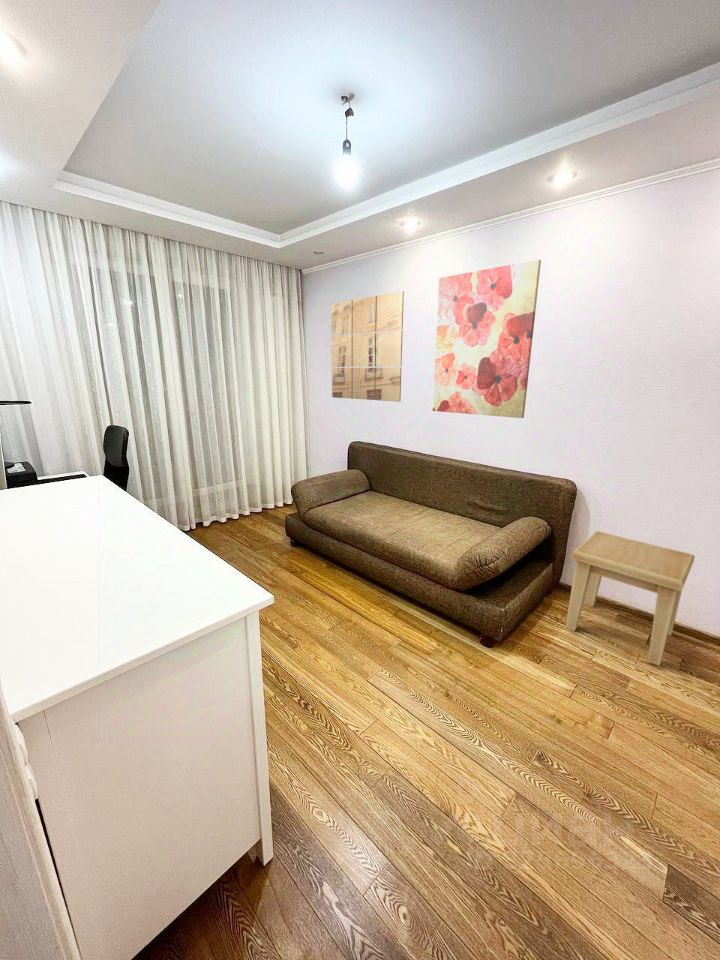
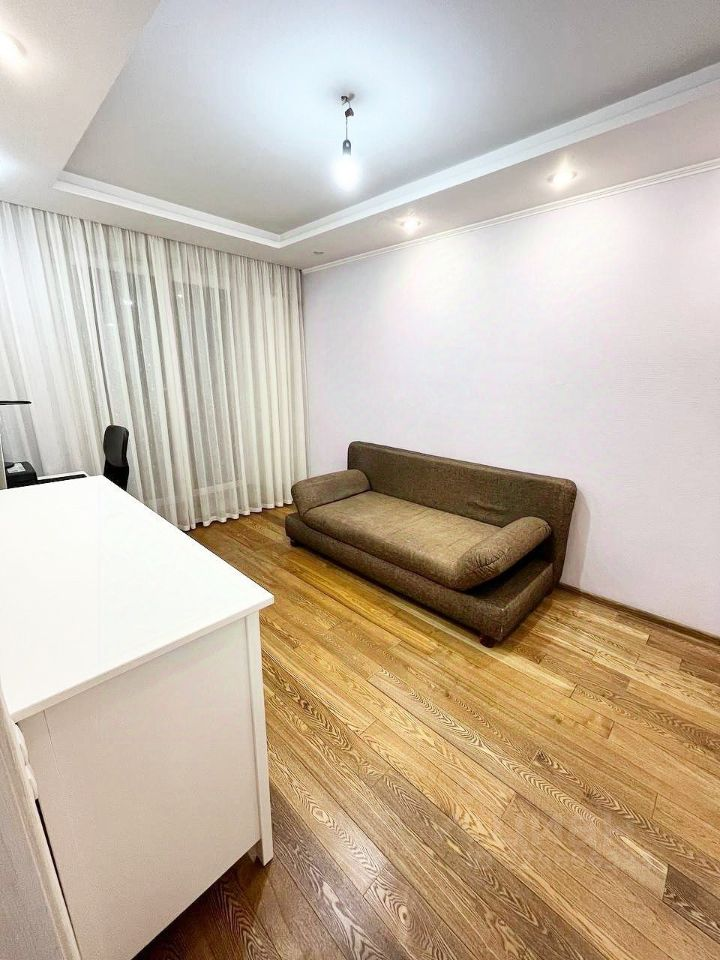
- wall art (479, 345)
- side table (628, 584)
- wall art (364, 350)
